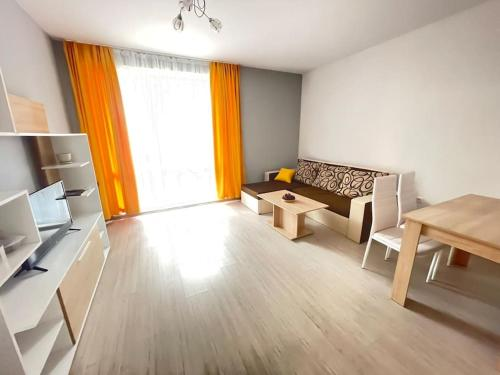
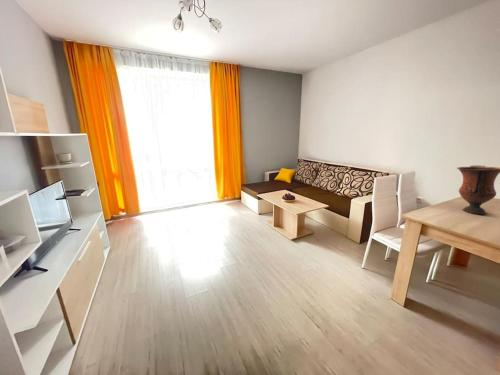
+ vase (474, 189)
